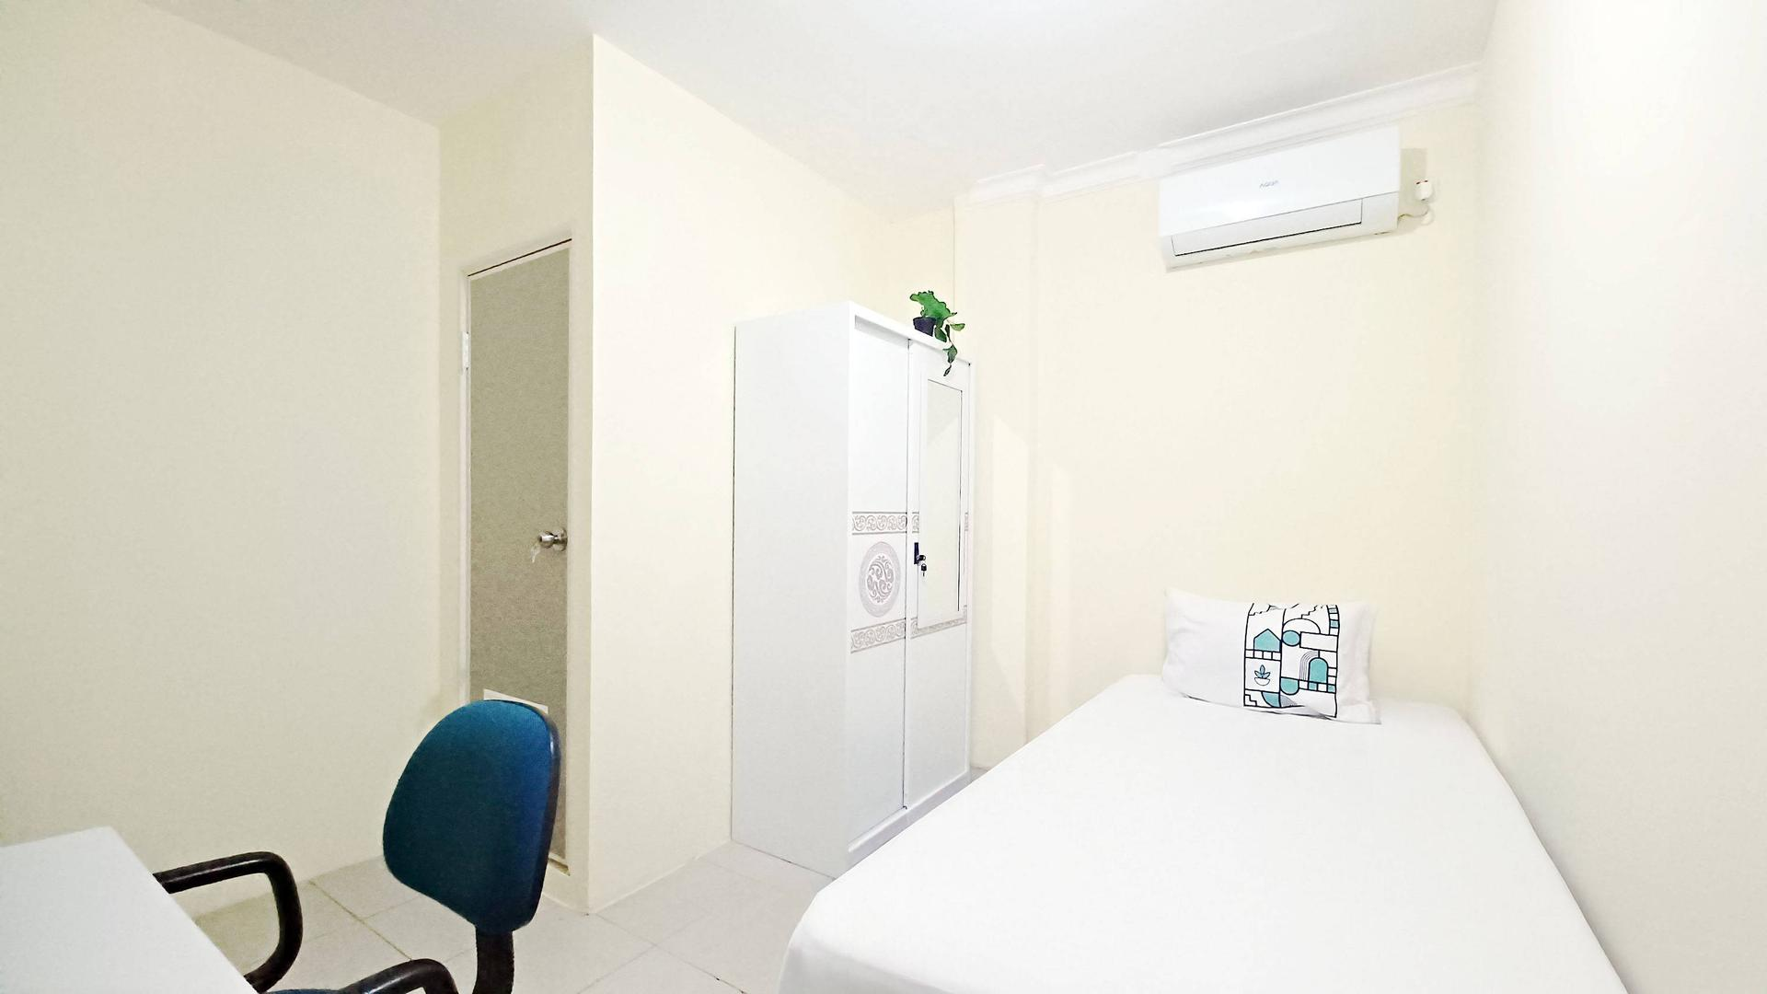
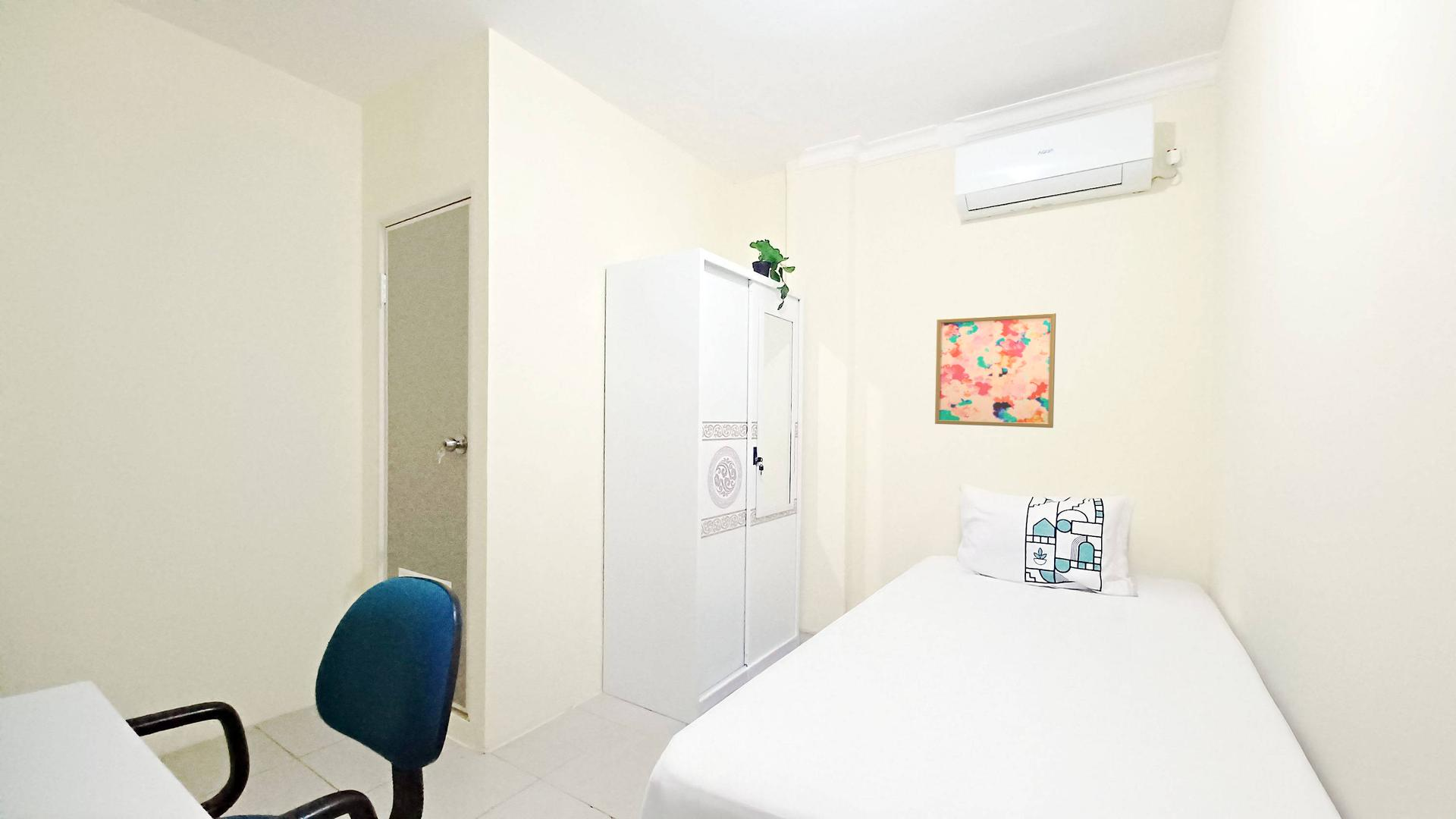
+ wall art (993, 371)
